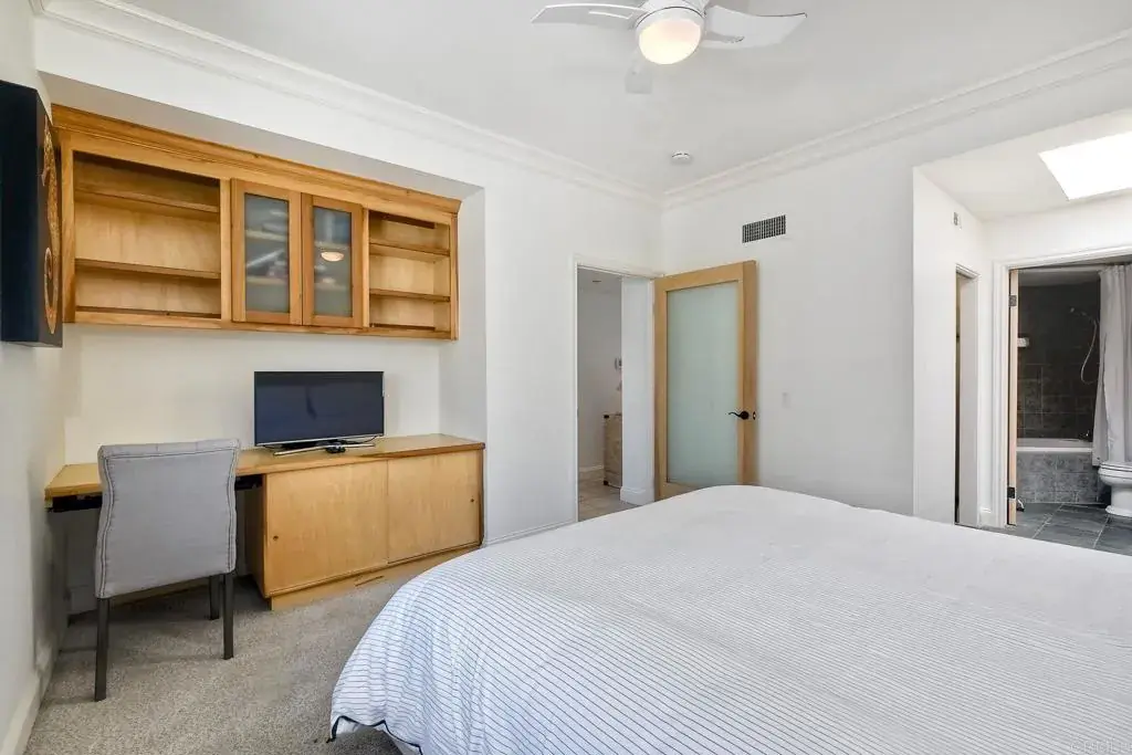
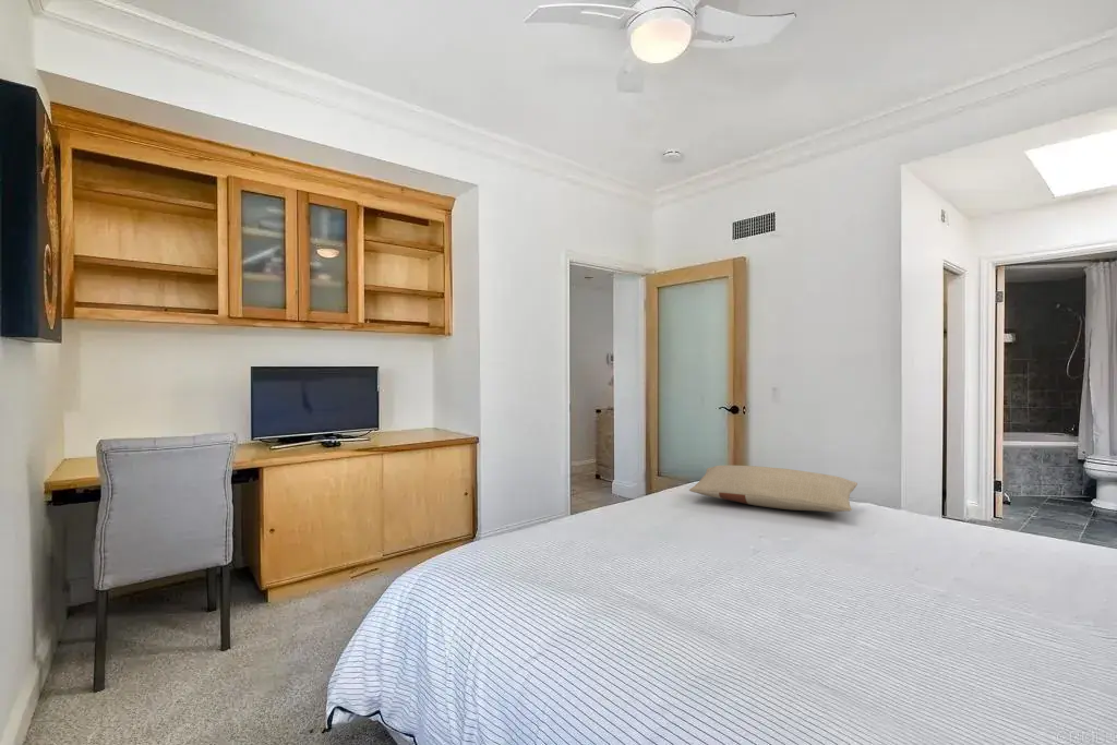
+ pillow (770, 486)
